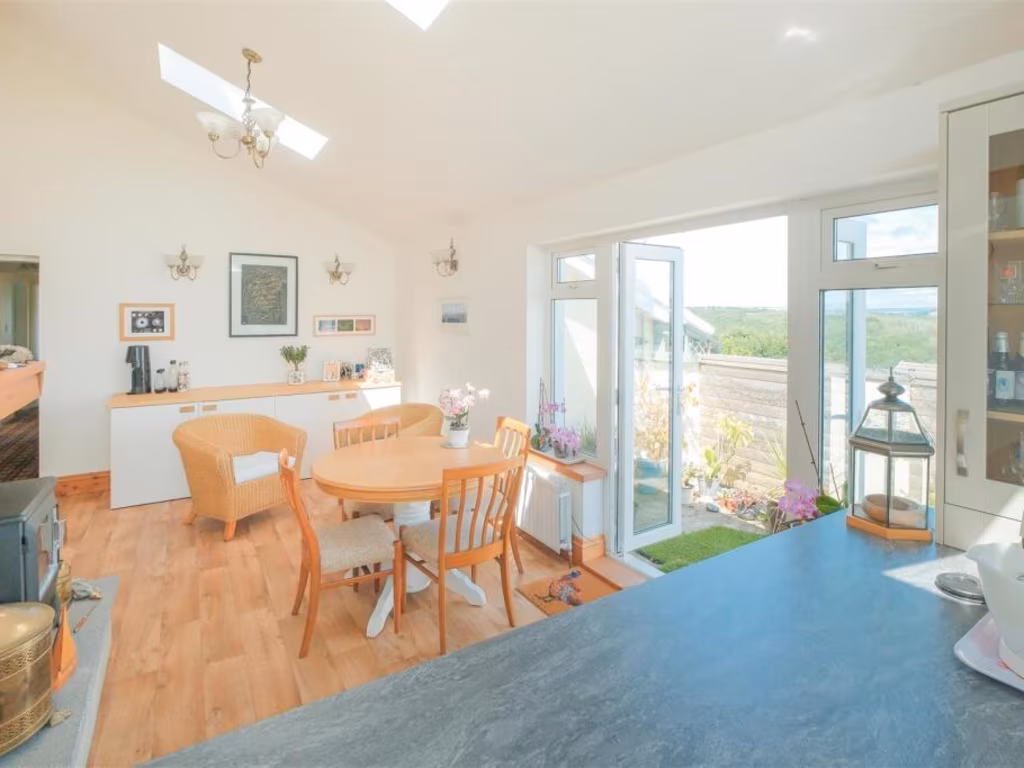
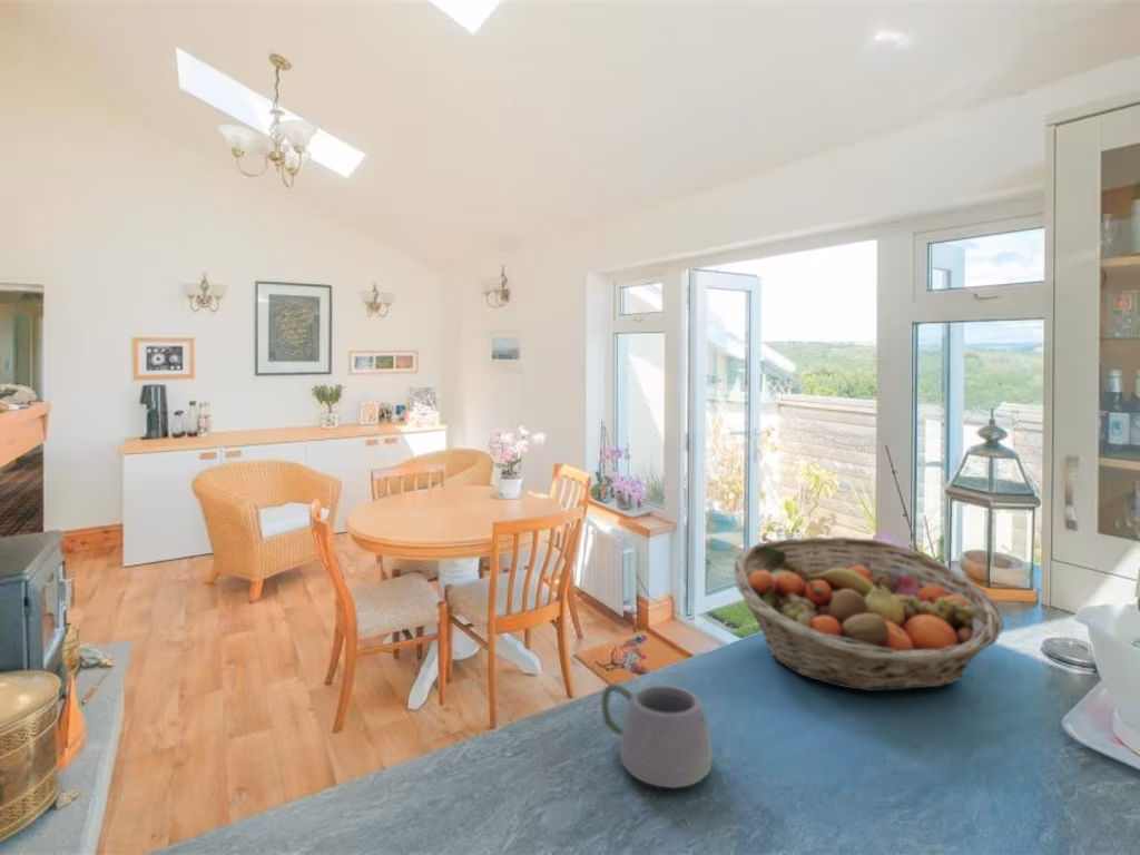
+ mug (657, 723)
+ fruit basket (858, 606)
